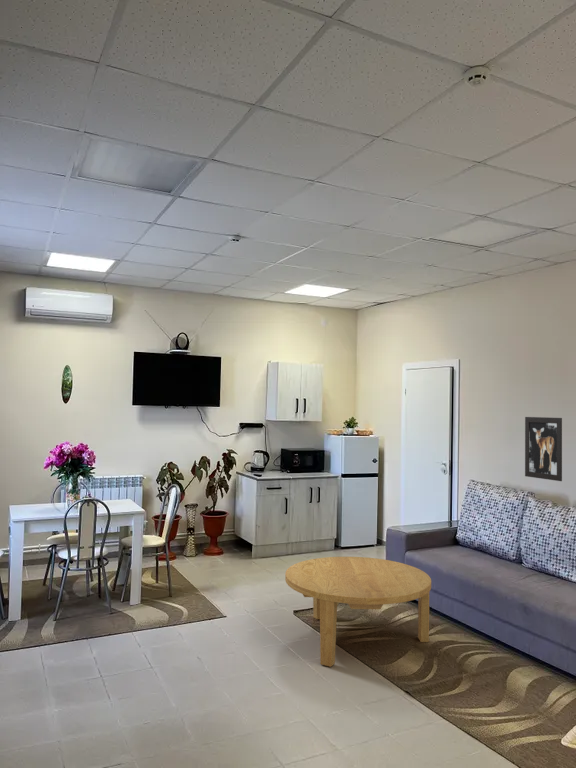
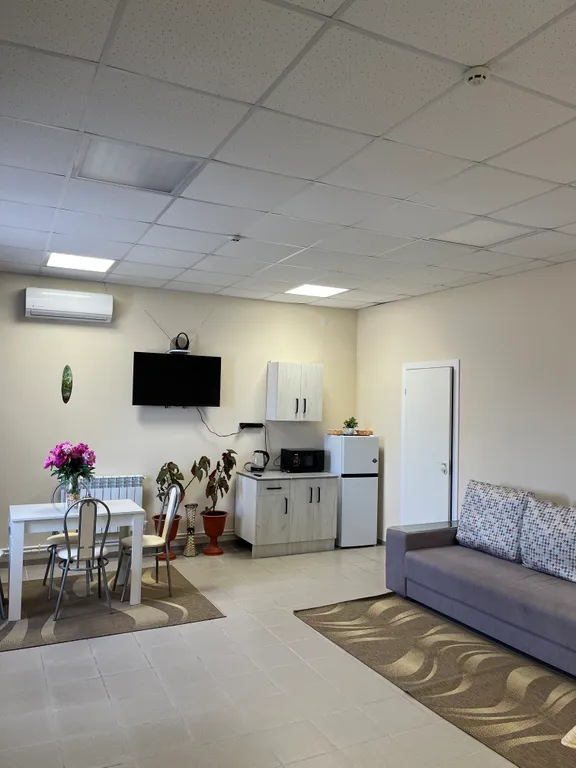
- wall art (542, 447)
- coffee table (356, 606)
